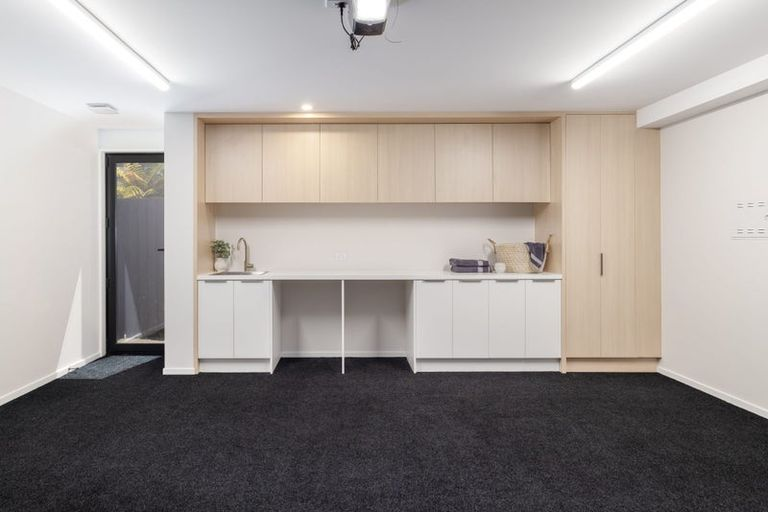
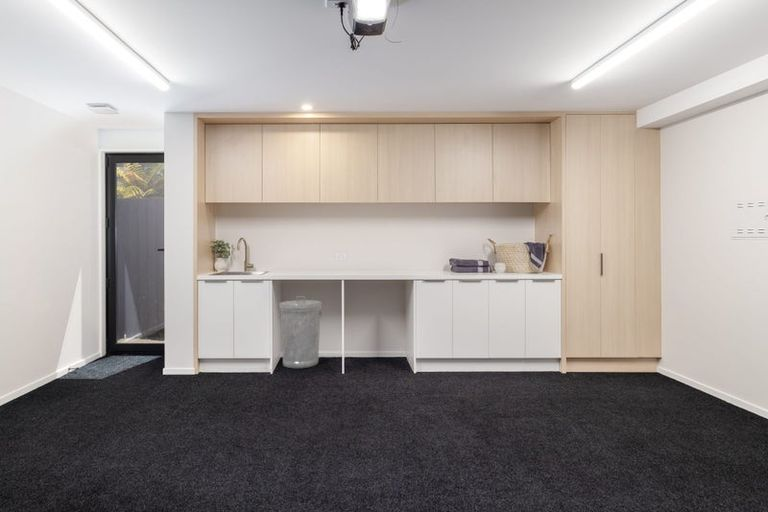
+ trash can (300, 329)
